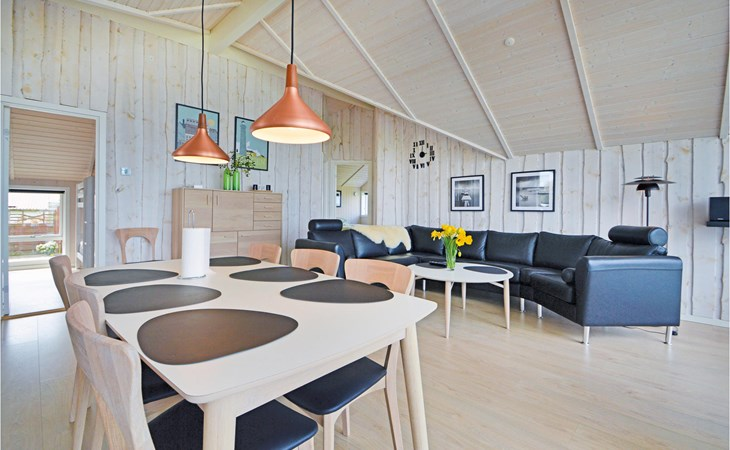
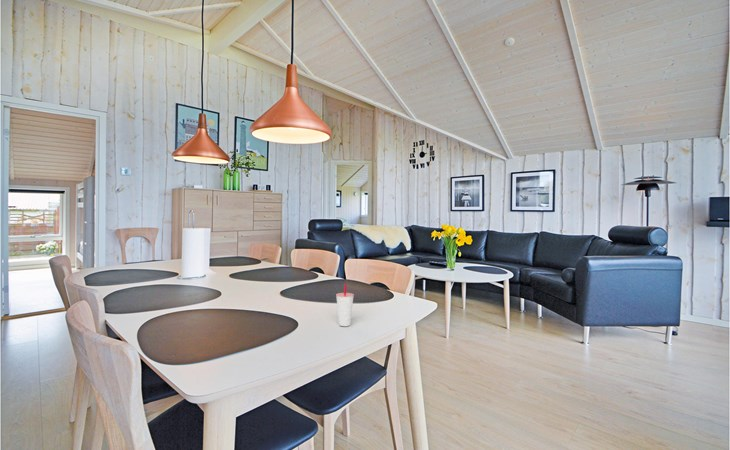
+ cup (344, 304)
